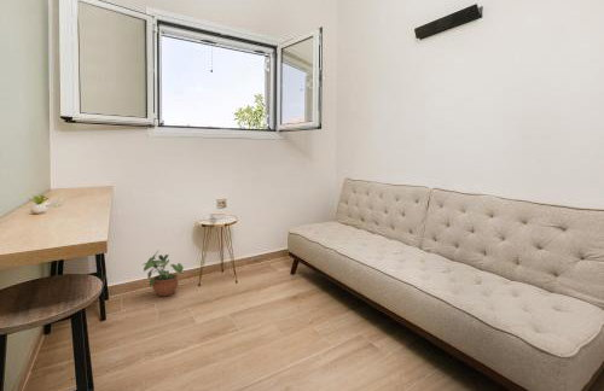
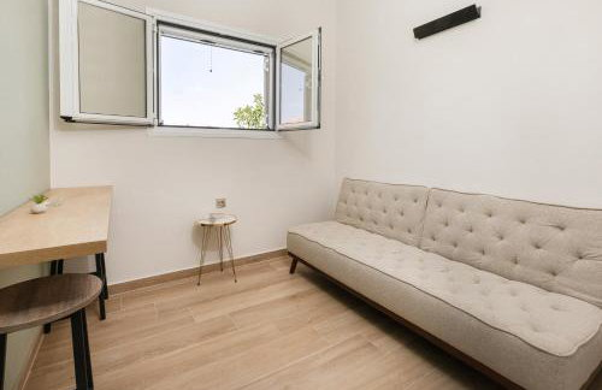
- potted plant (161, 272)
